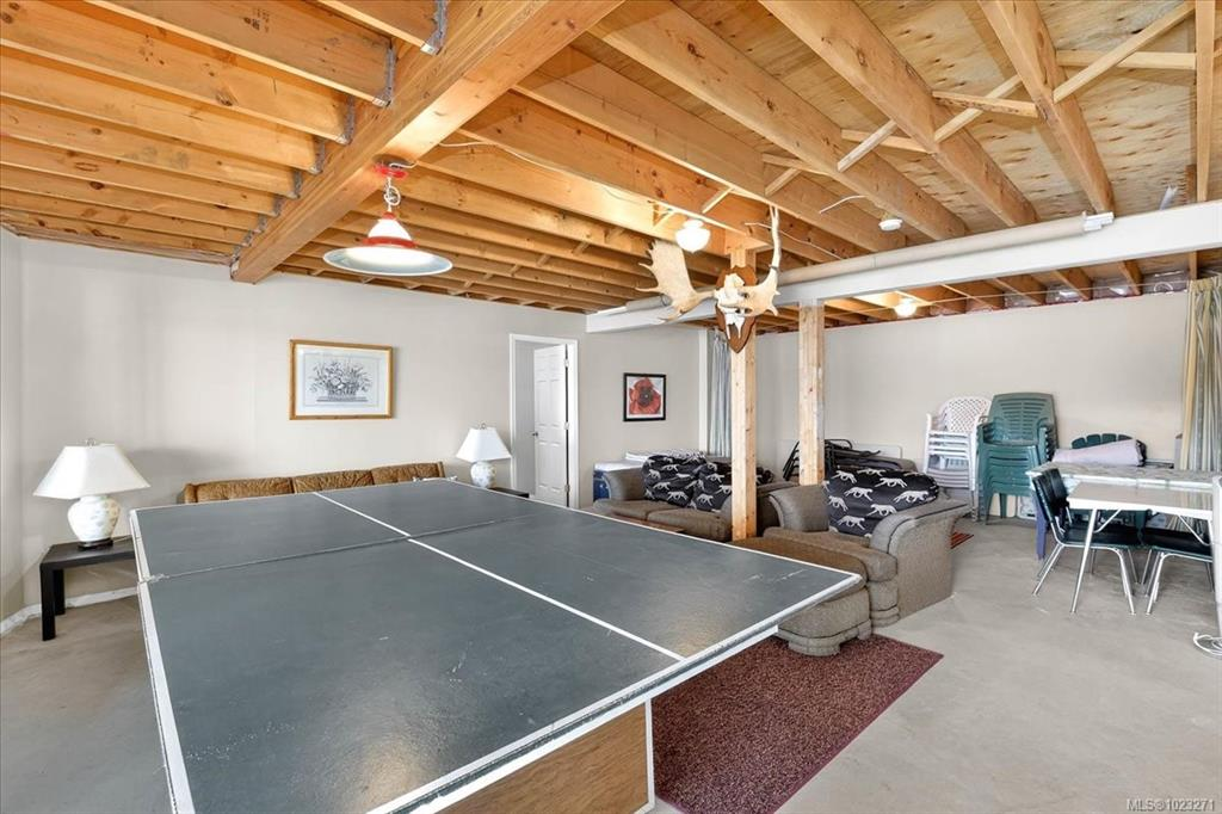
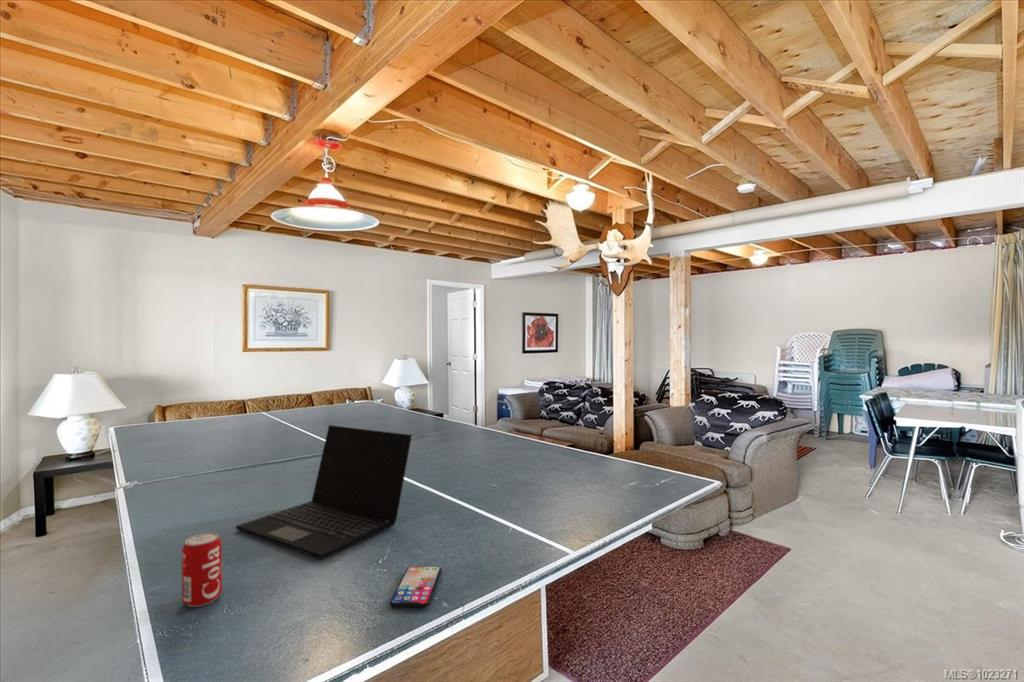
+ laptop (327, 481)
+ smartphone (417, 585)
+ beverage can (202, 568)
